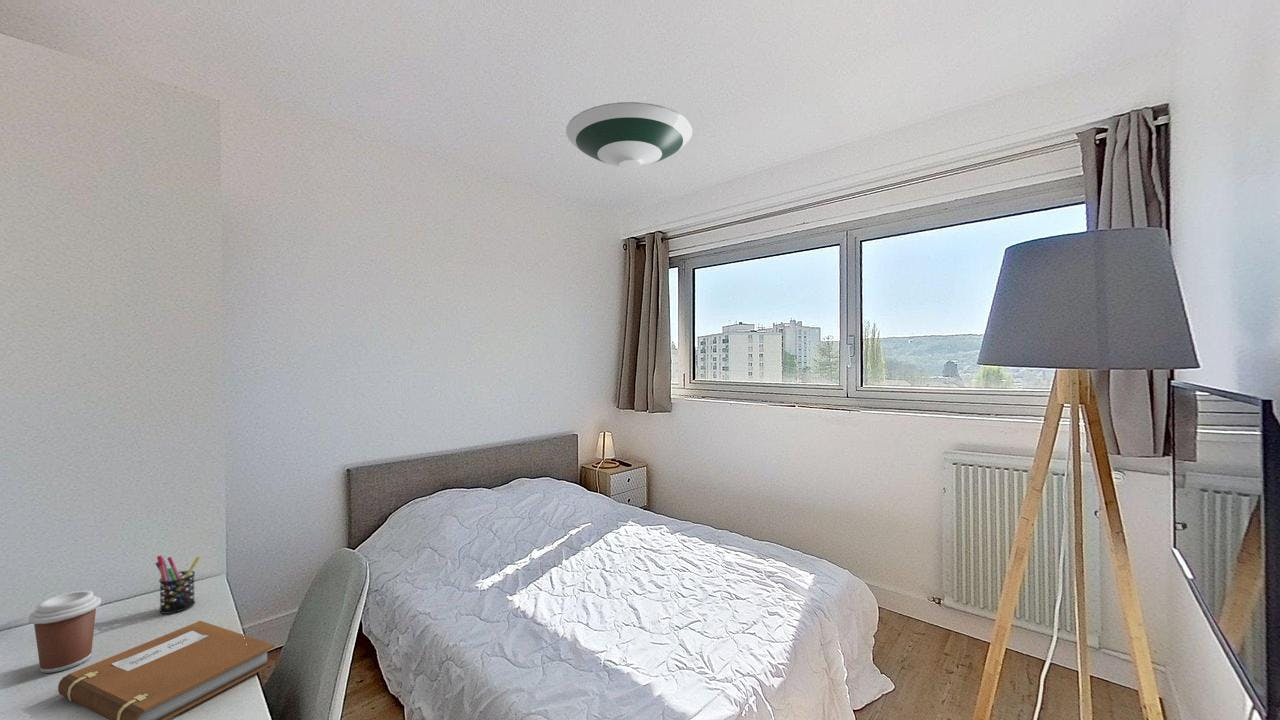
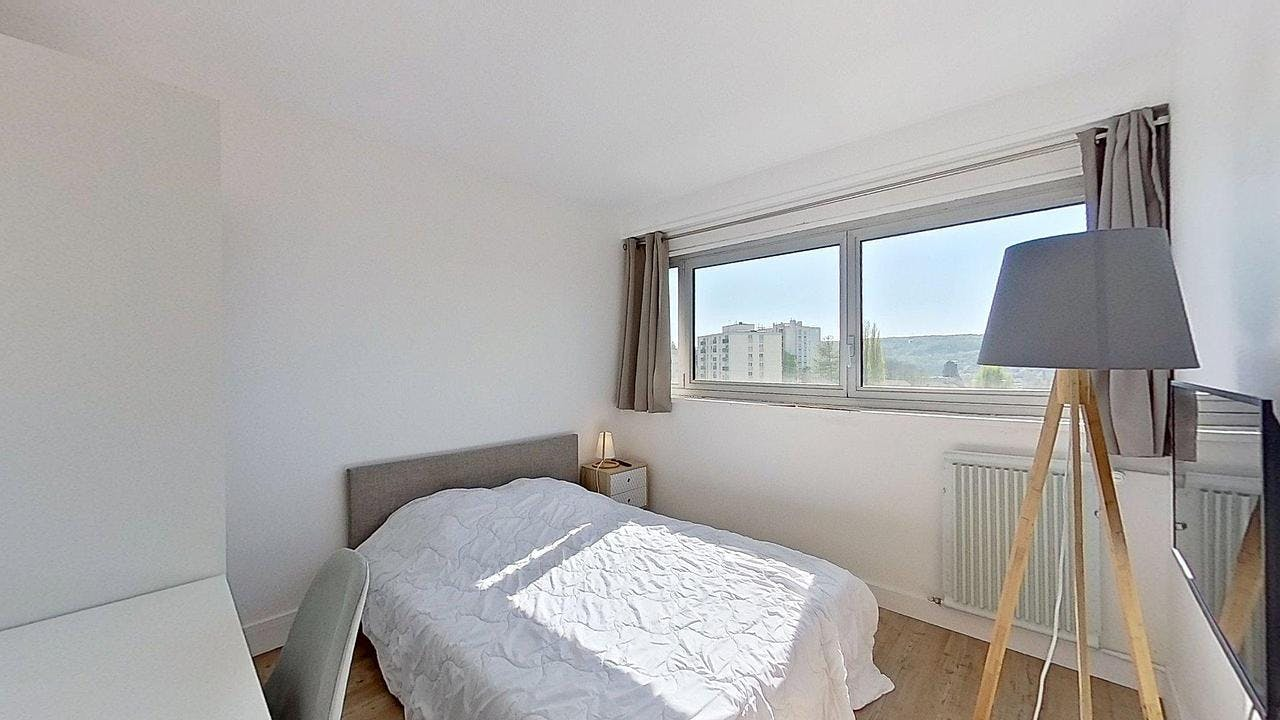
- notebook (169, 669)
- pen holder (174, 581)
- coffee cup (66, 630)
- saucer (629, 149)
